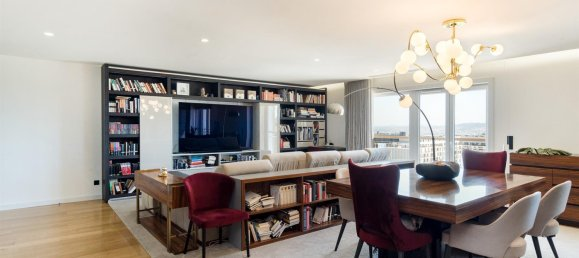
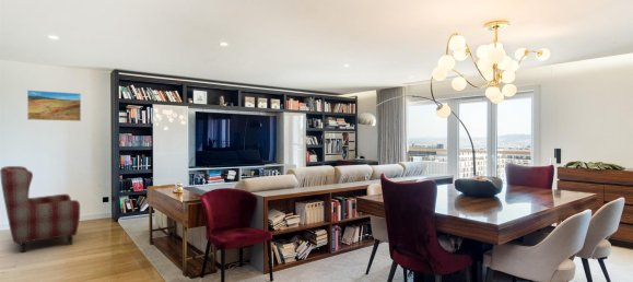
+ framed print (55, 106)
+ armchair (40, 204)
